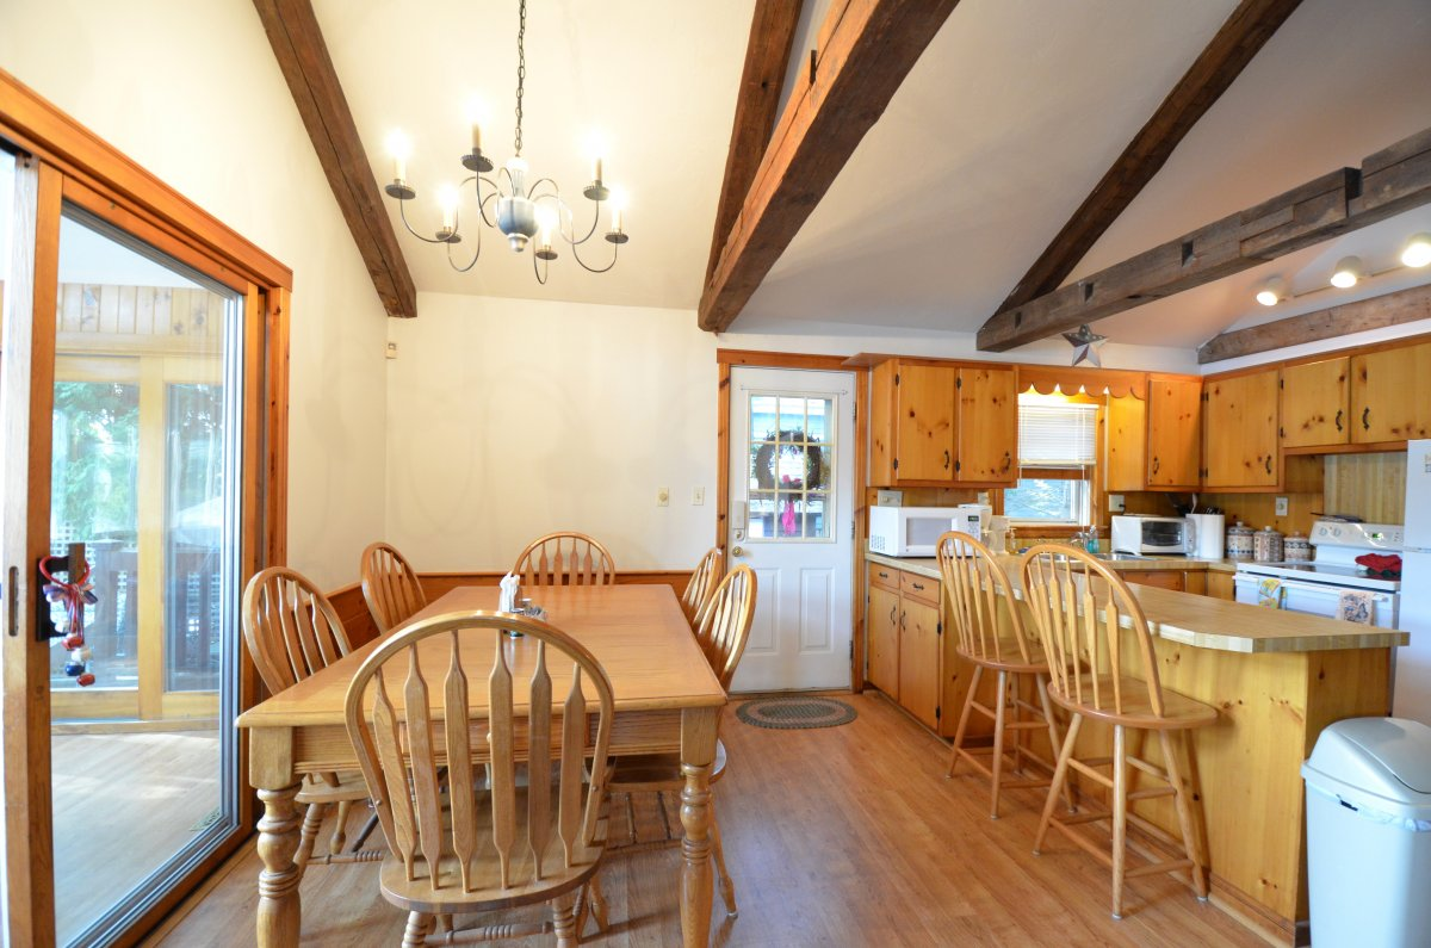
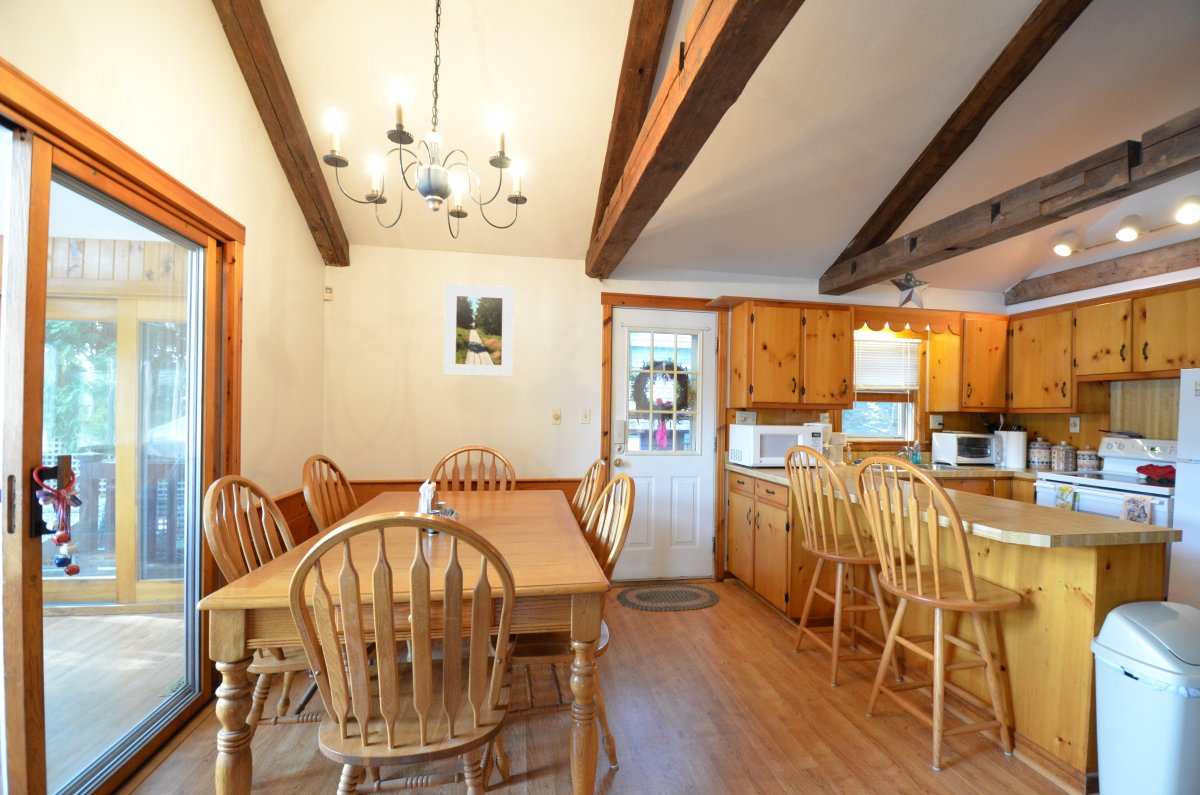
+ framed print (479, 330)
